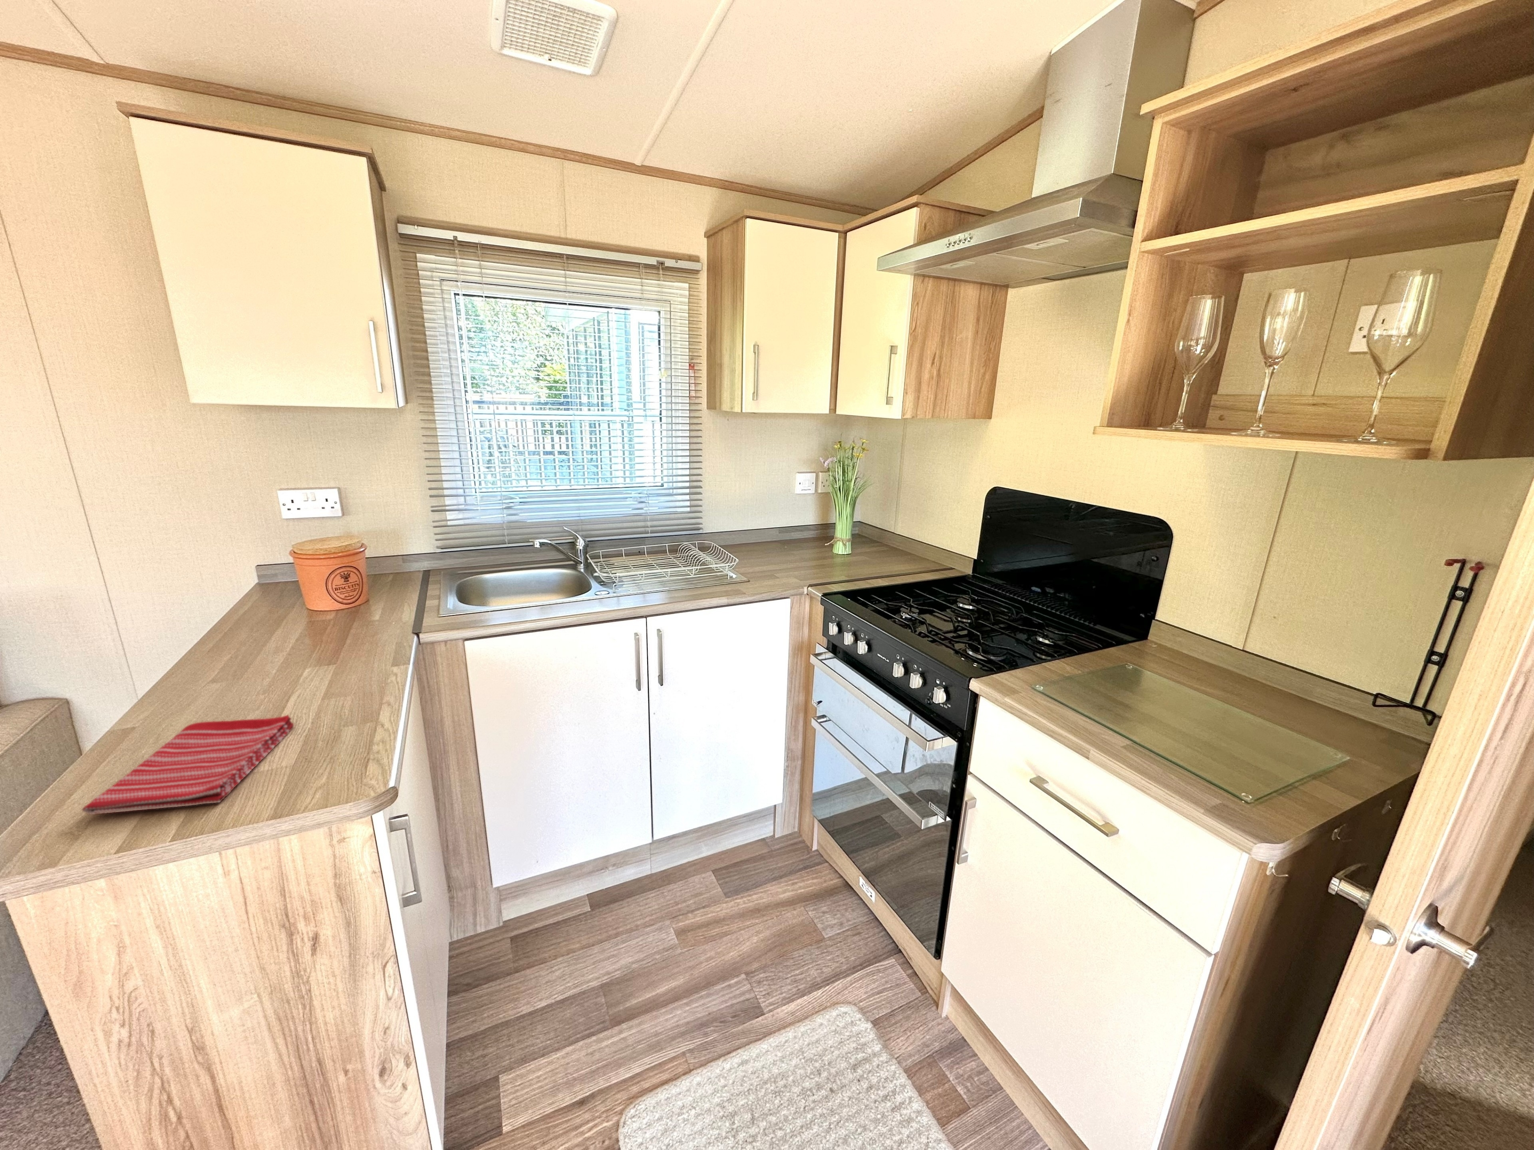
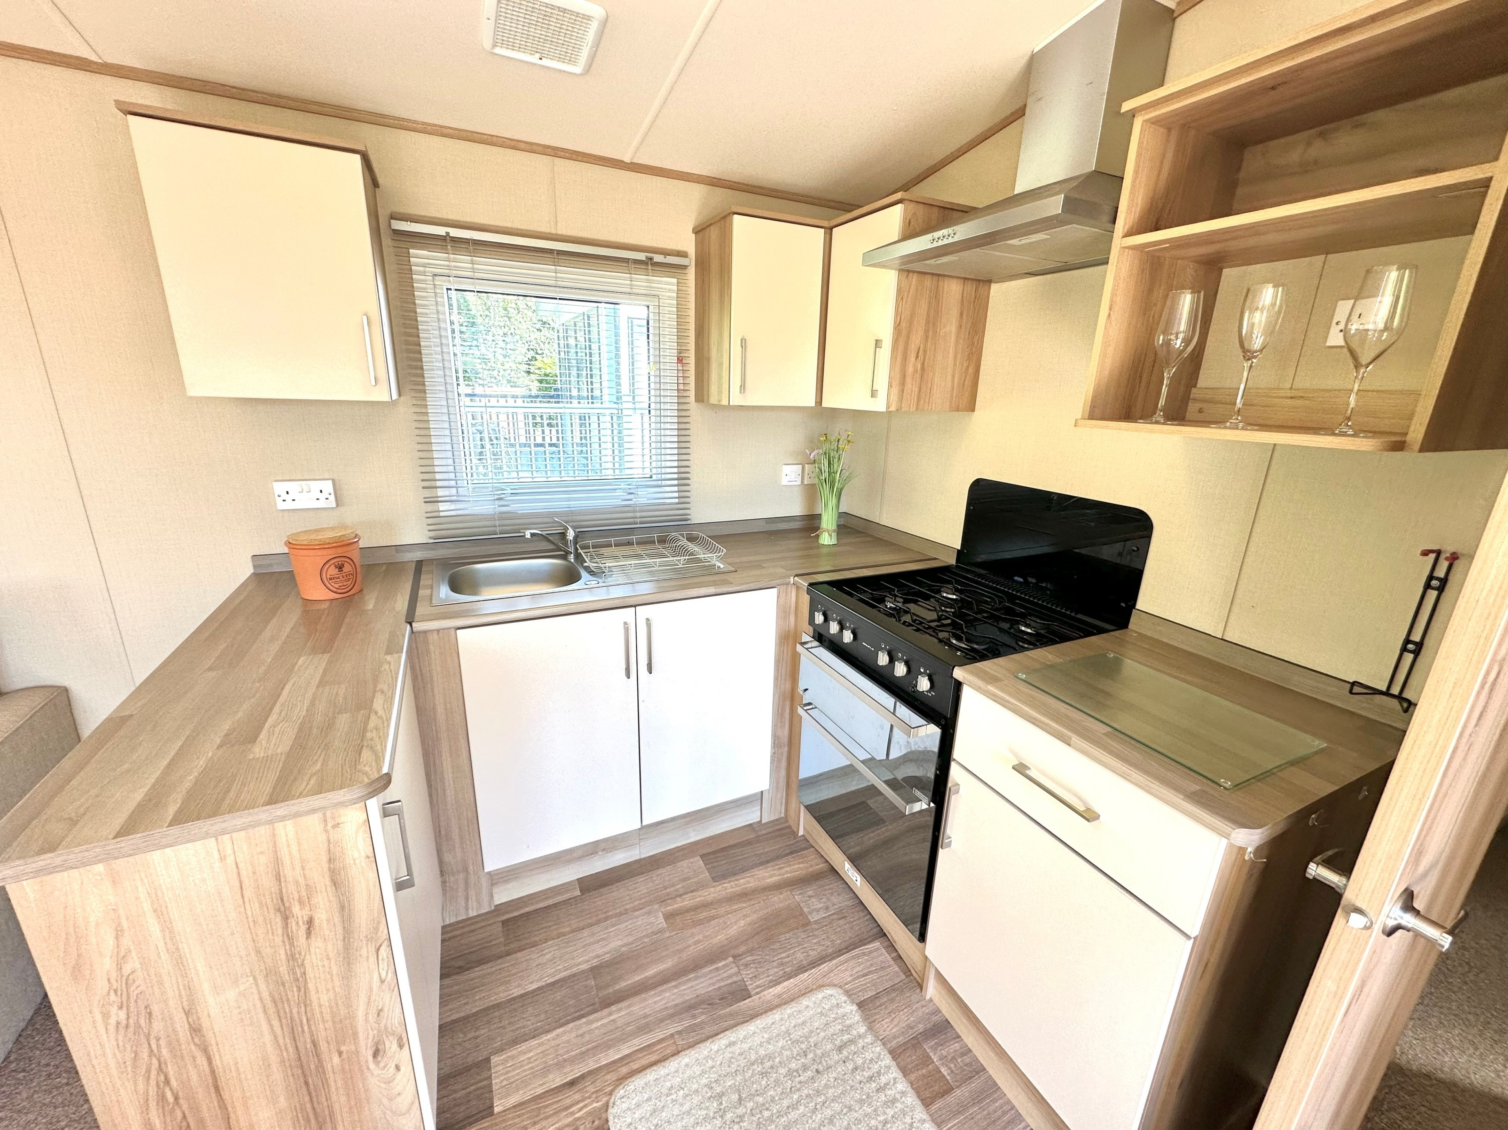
- dish towel (202, 759)
